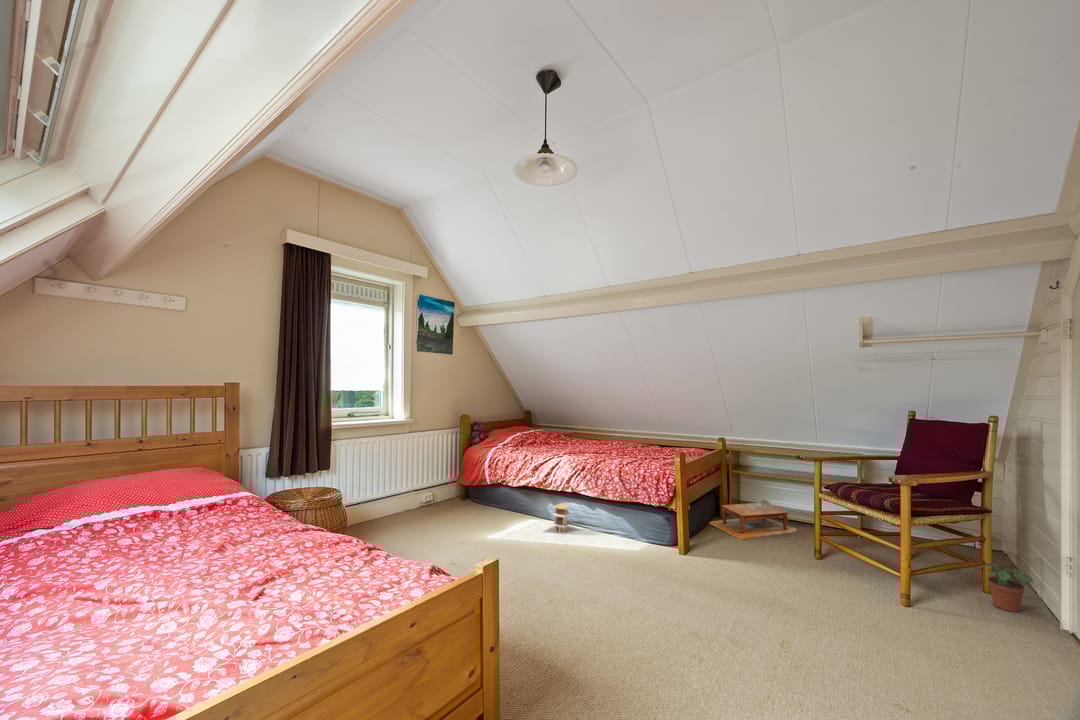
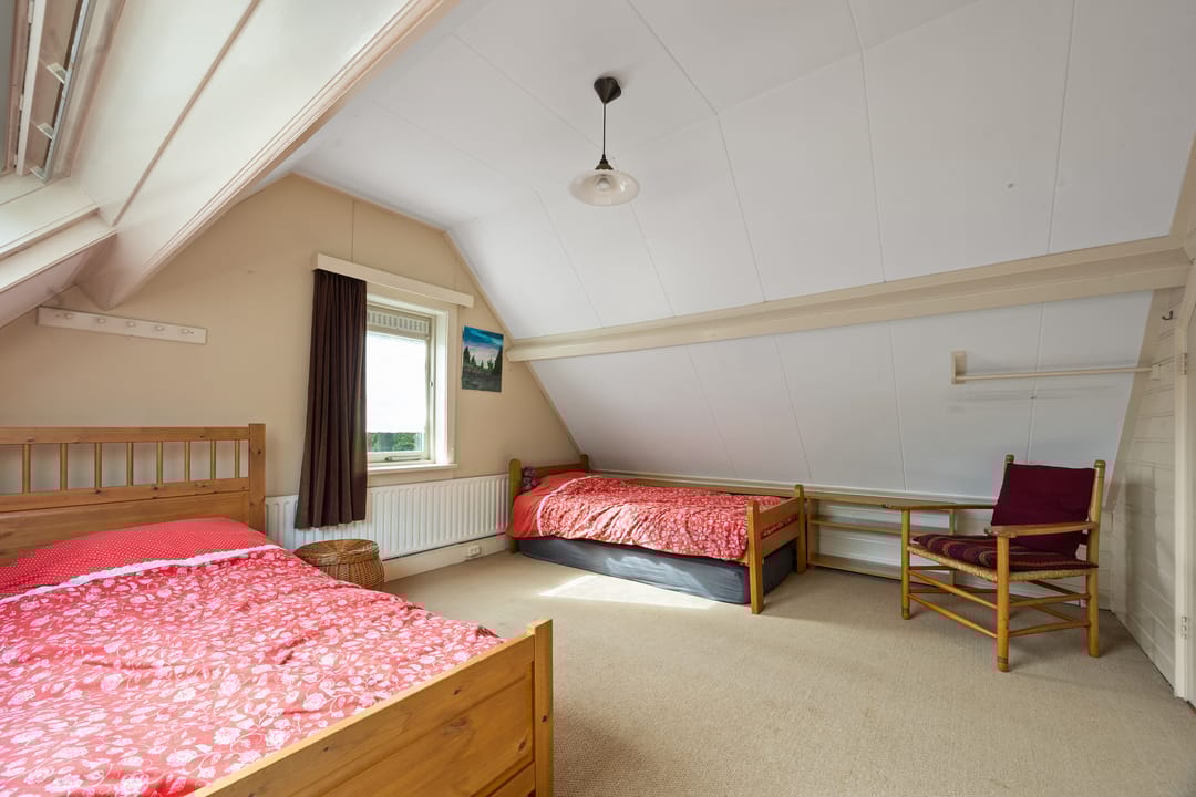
- toy house (562, 518)
- potted plant (1003, 587)
- footstool (752, 516)
